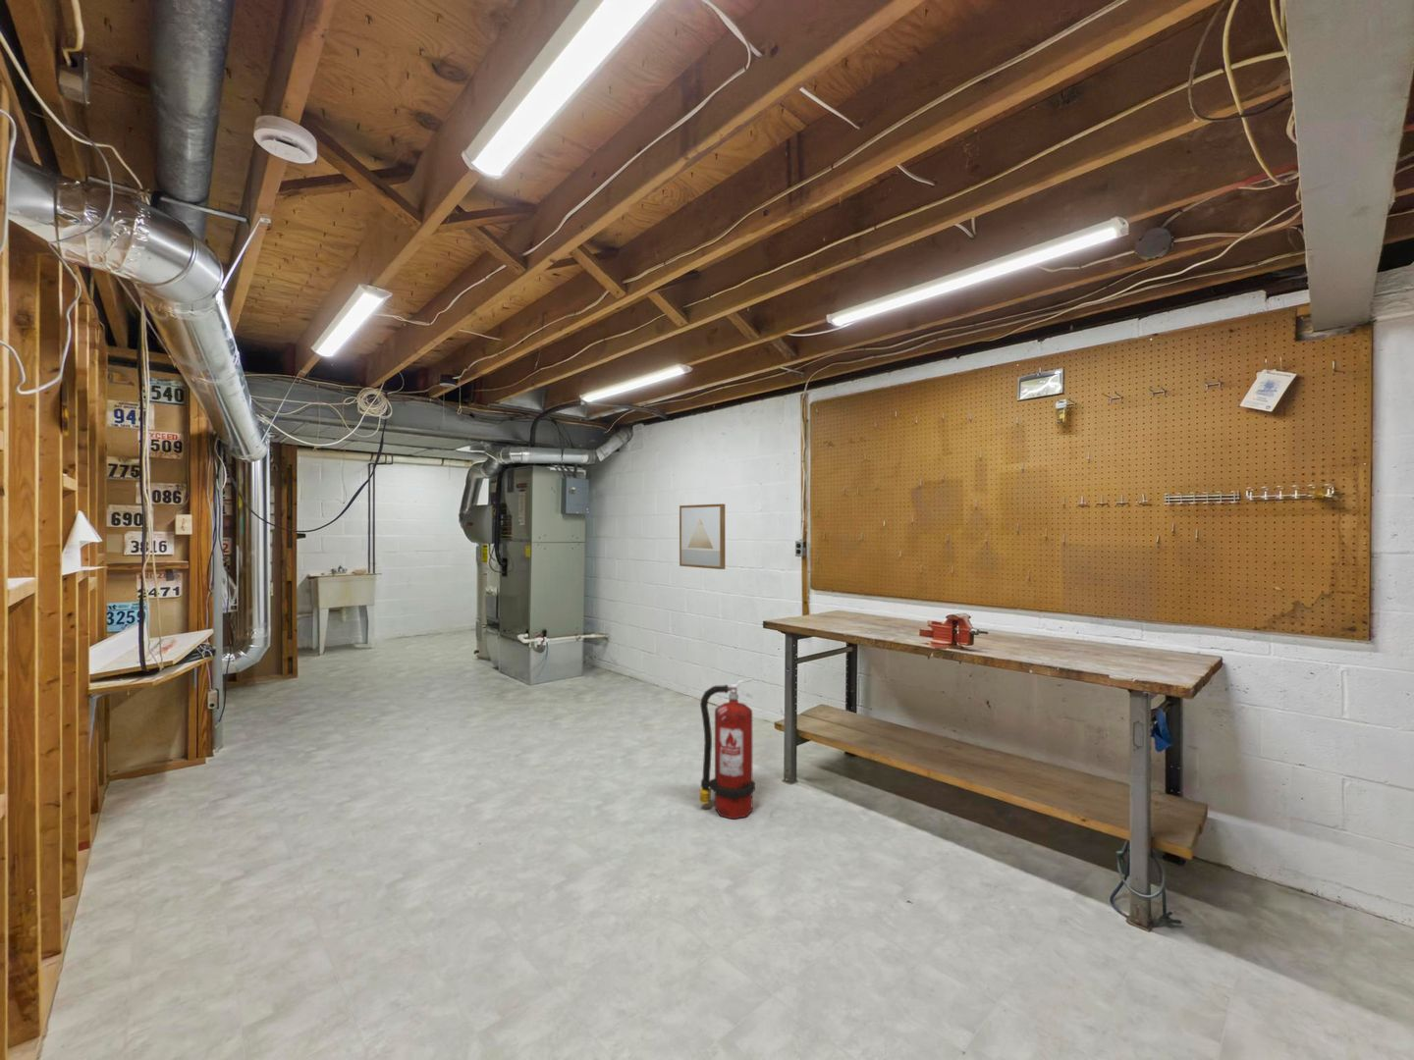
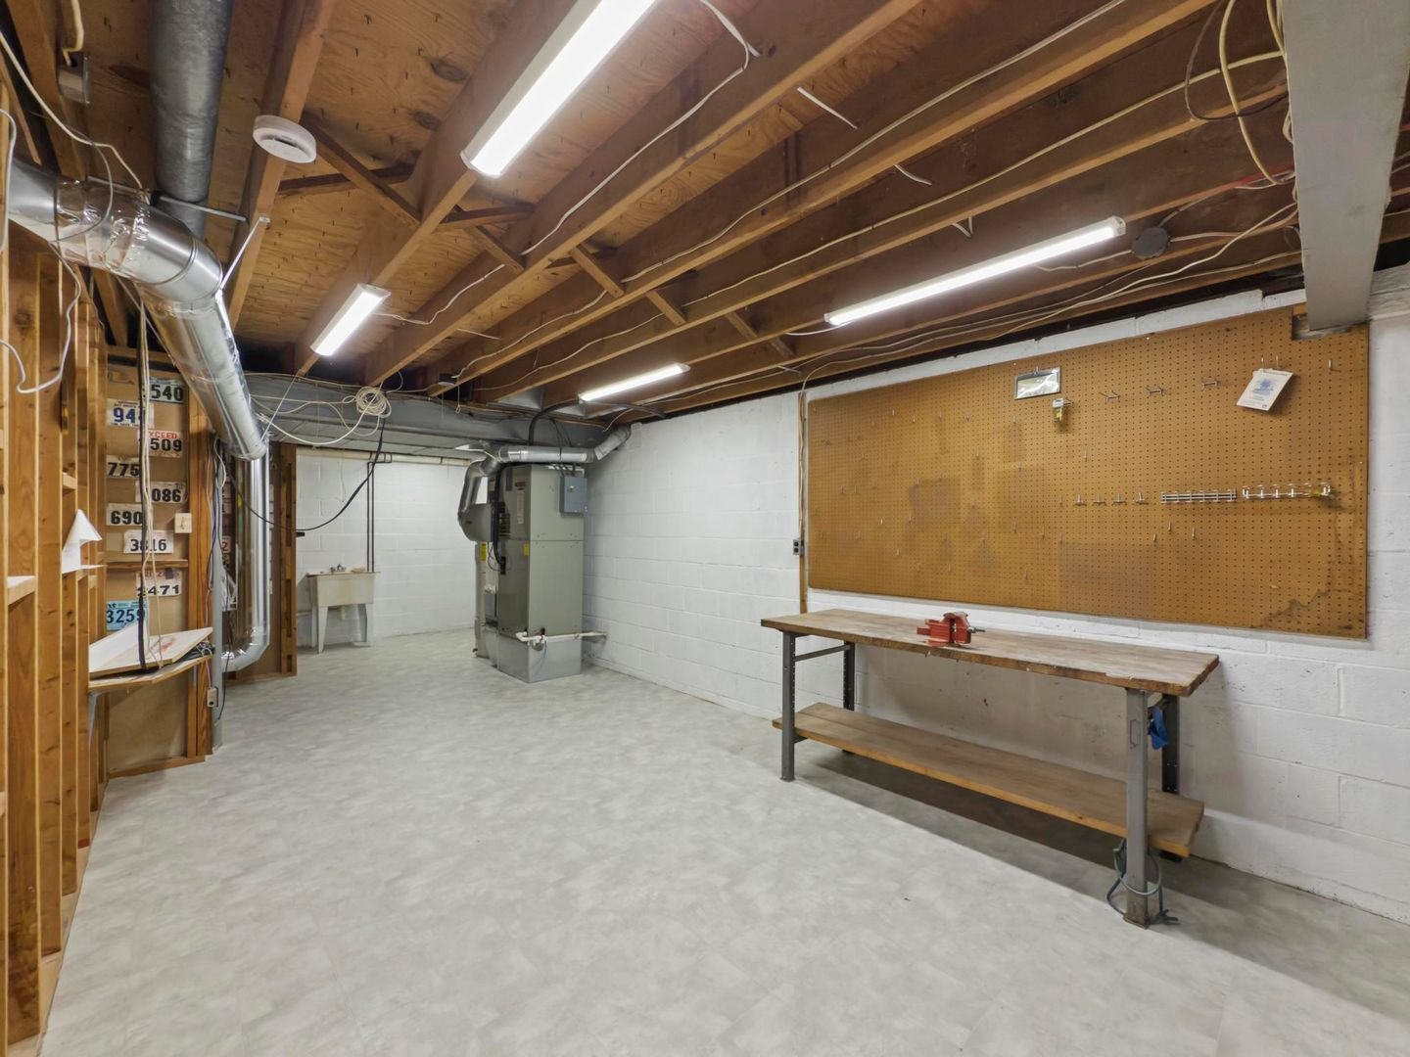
- wall art (701, 536)
- fire extinguisher (727, 743)
